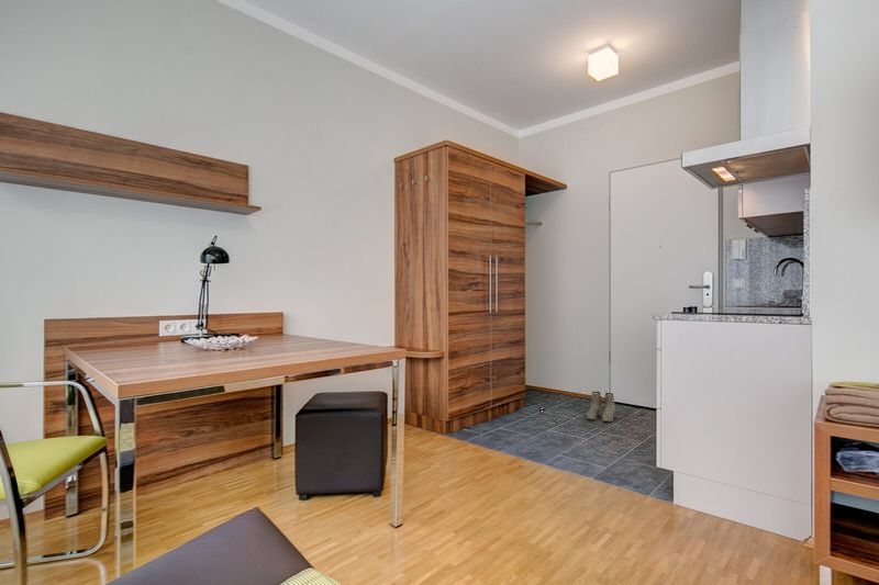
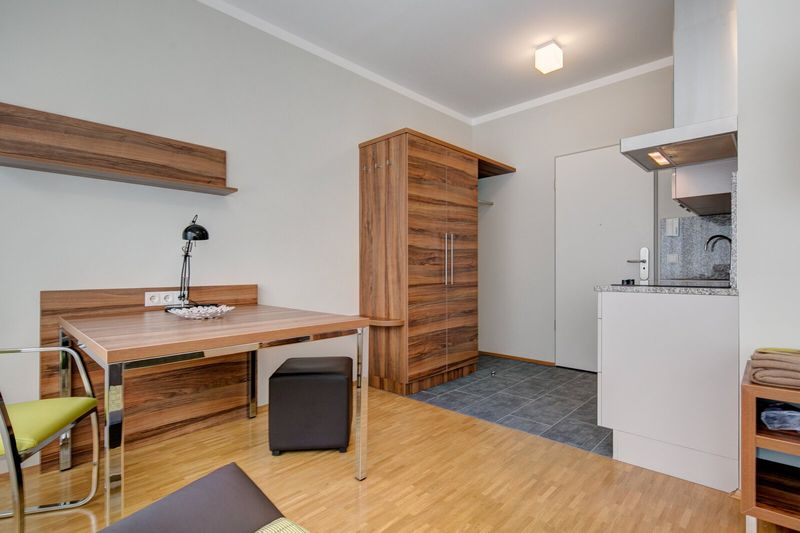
- boots (600, 406)
